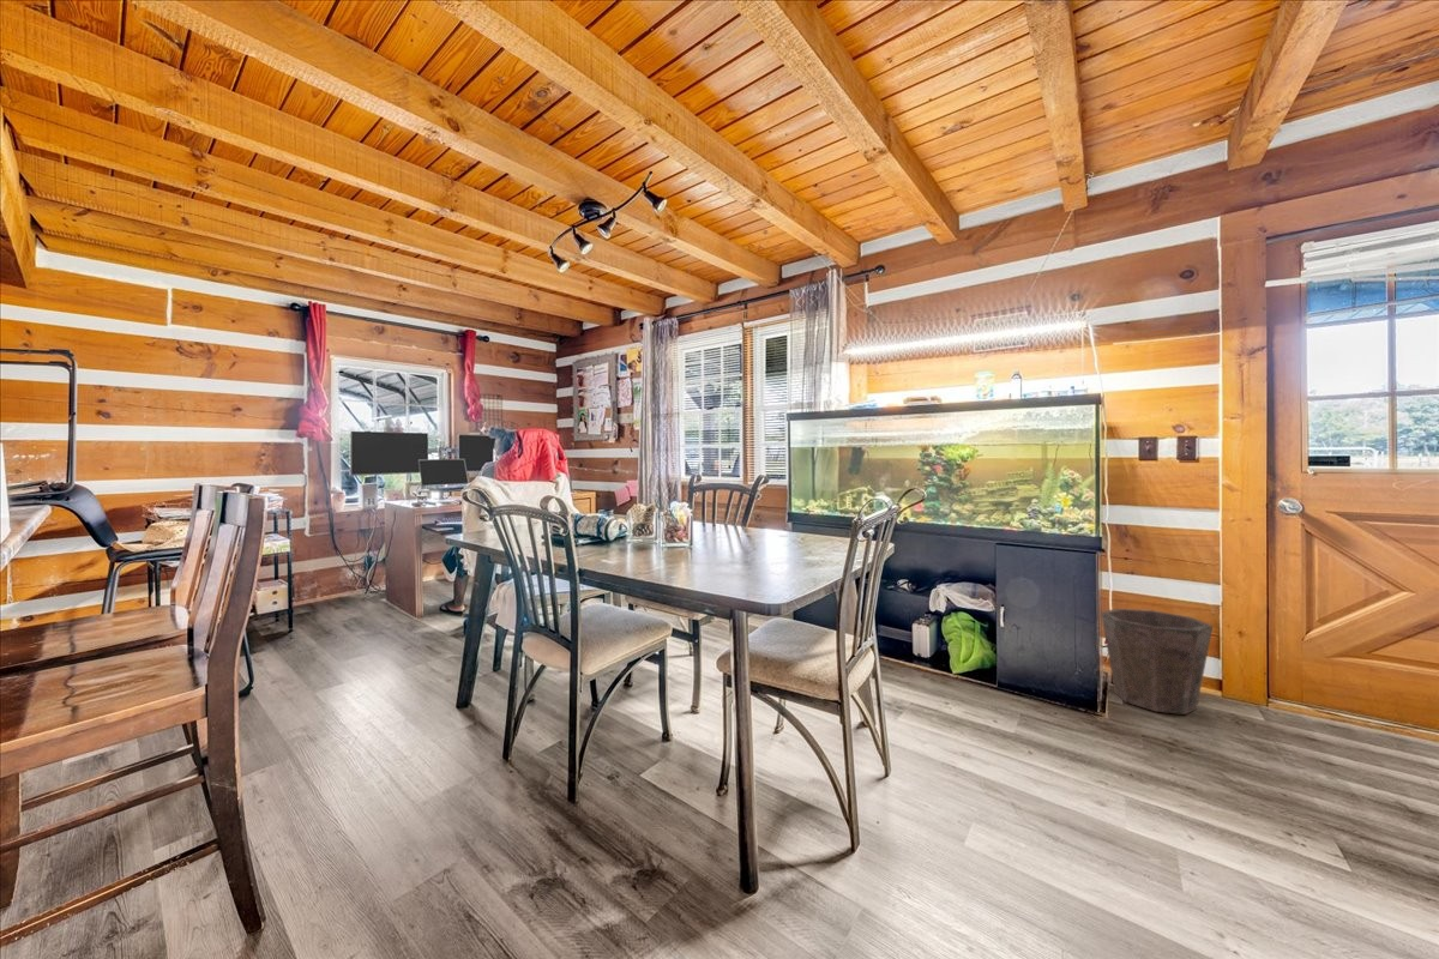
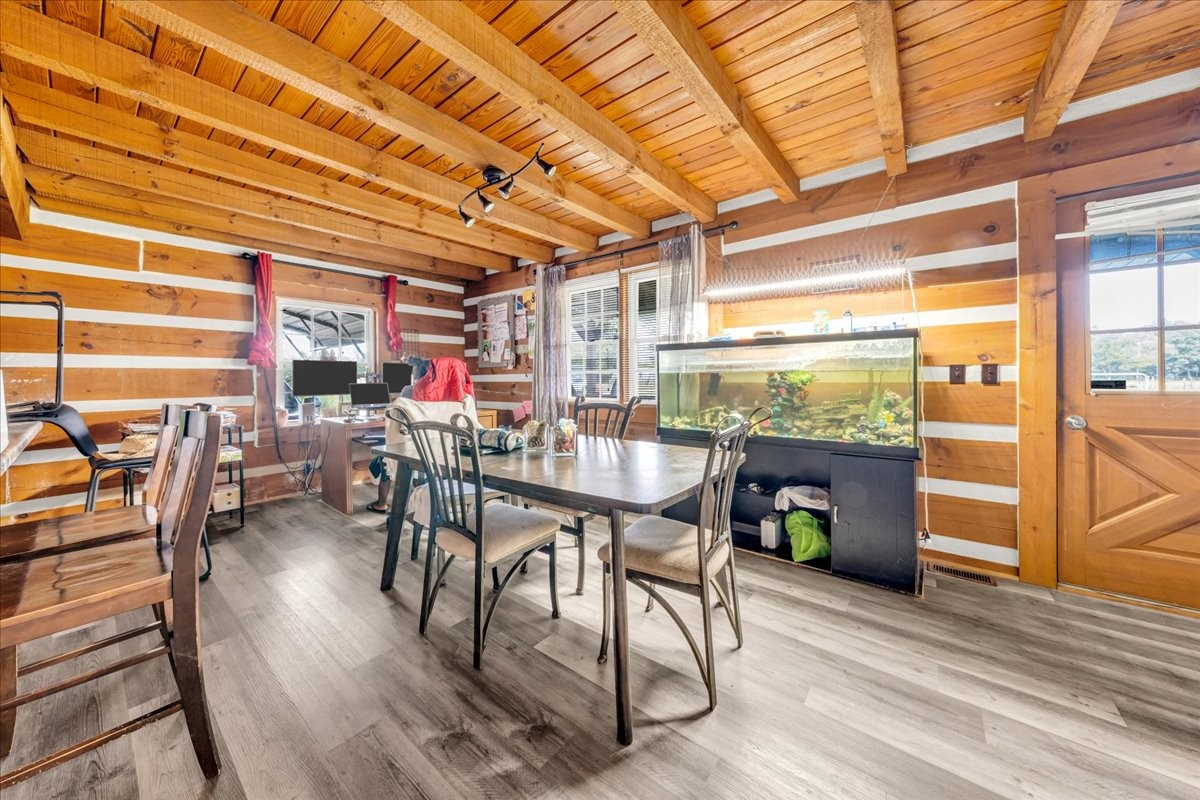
- waste bin (1154, 659)
